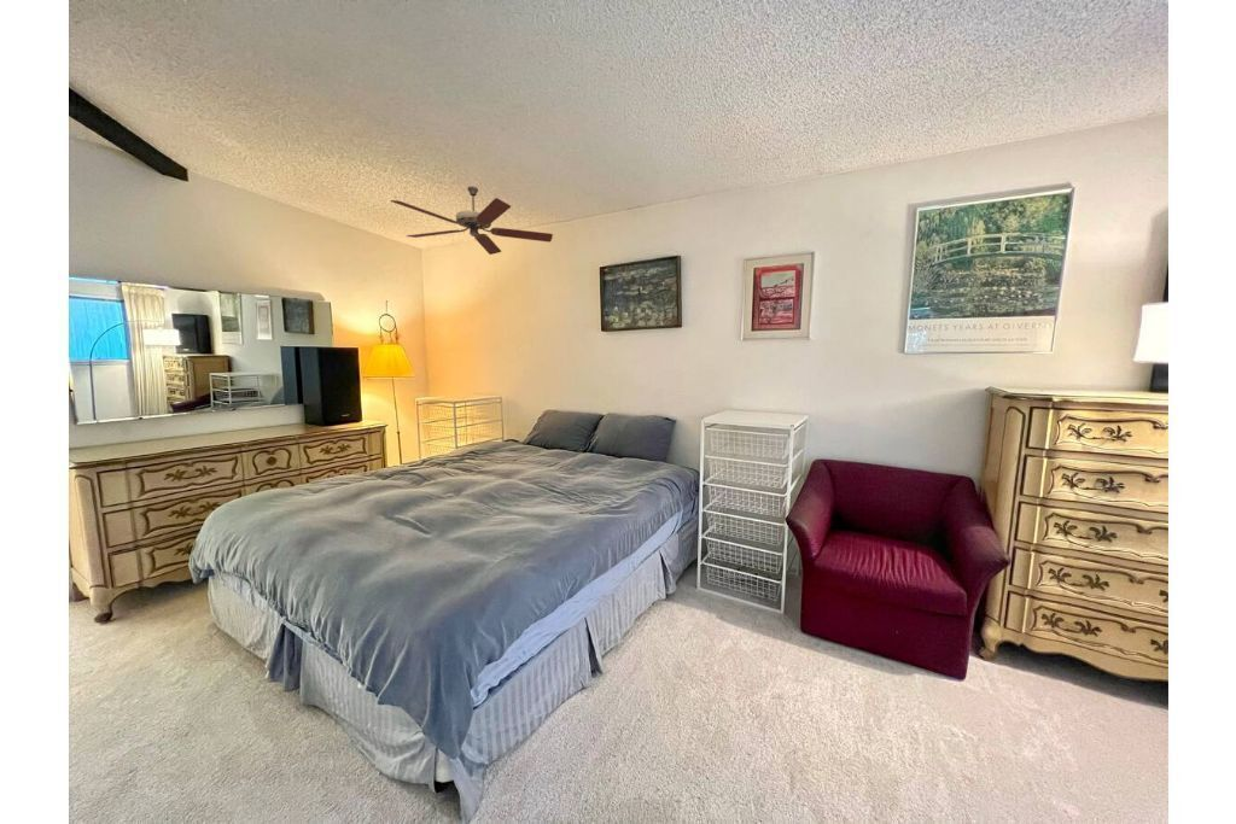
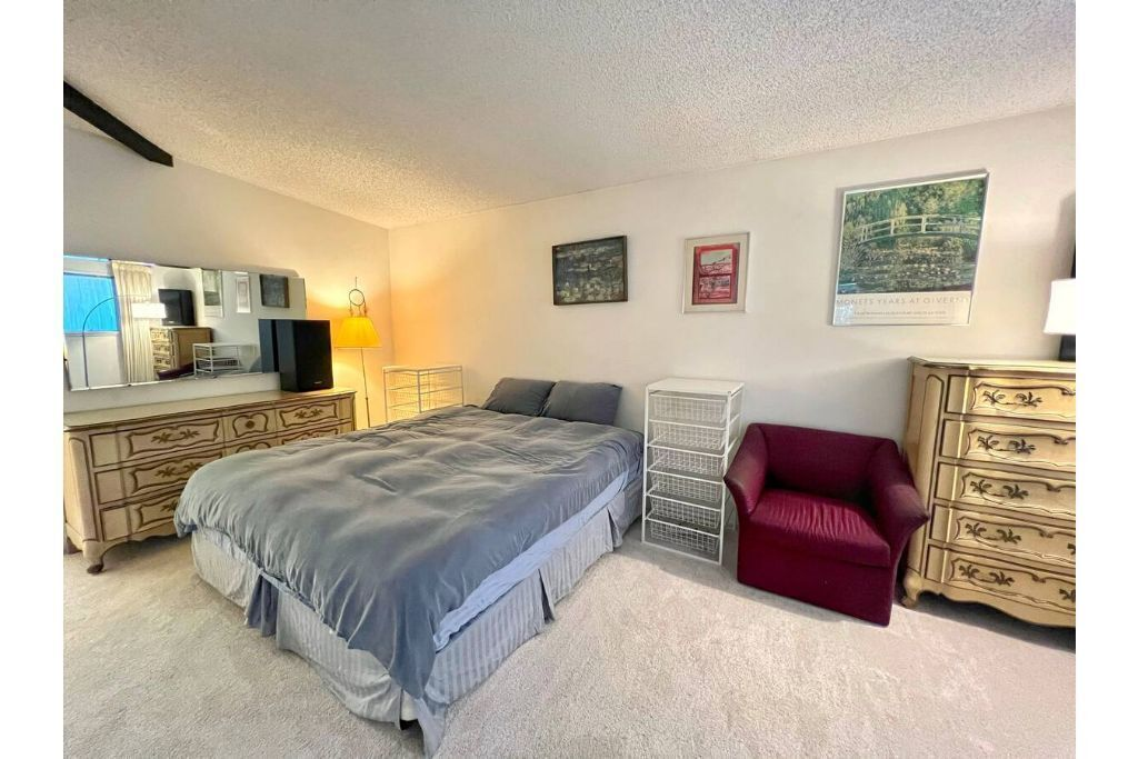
- ceiling fan (479, 212)
